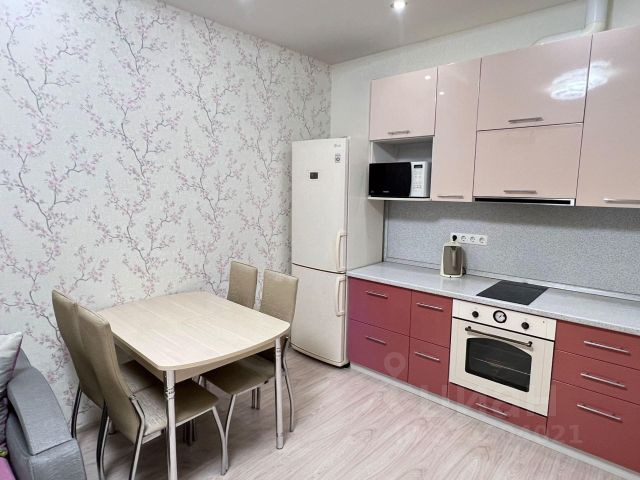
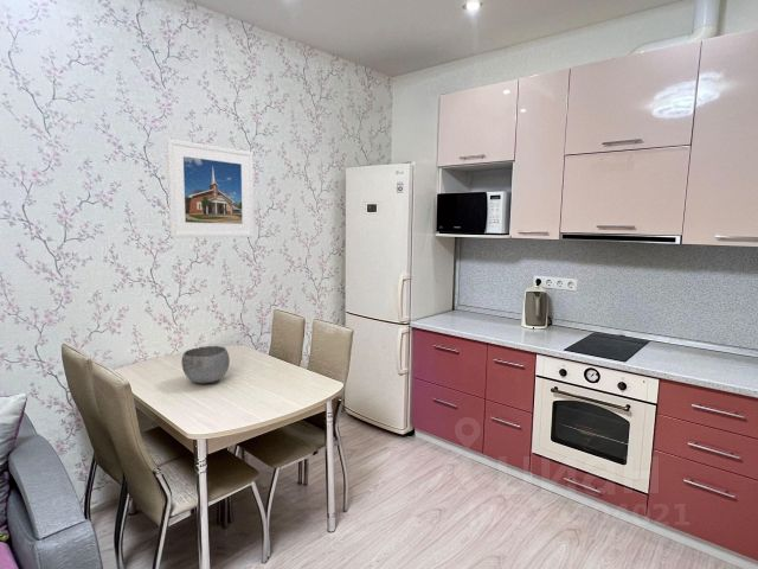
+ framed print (213, 192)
+ bowl (206, 365)
